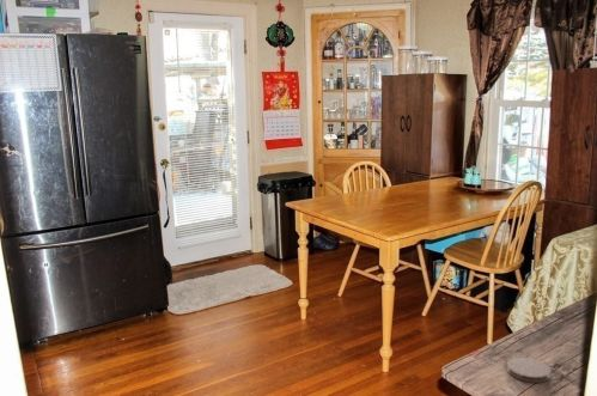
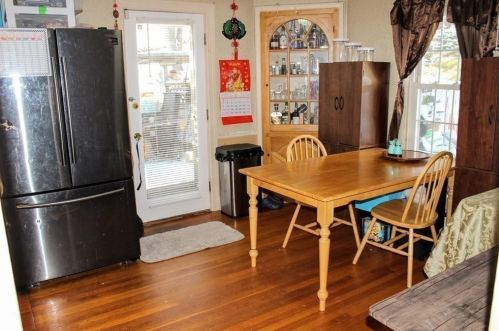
- coaster (528, 368)
